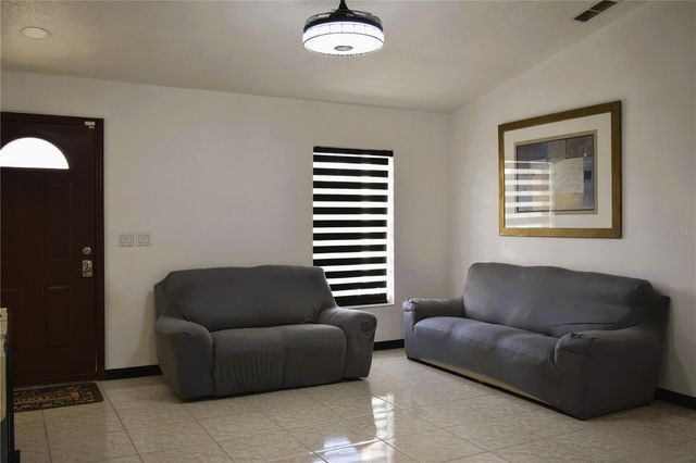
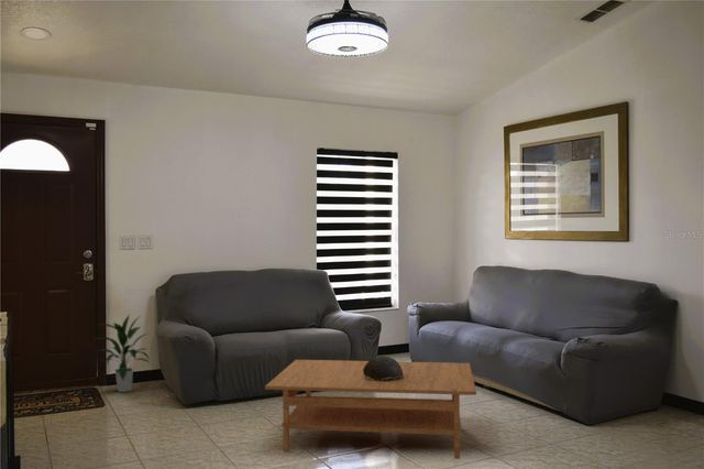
+ coffee table (375, 405)
+ decorative bowl (382, 366)
+ indoor plant (122, 352)
